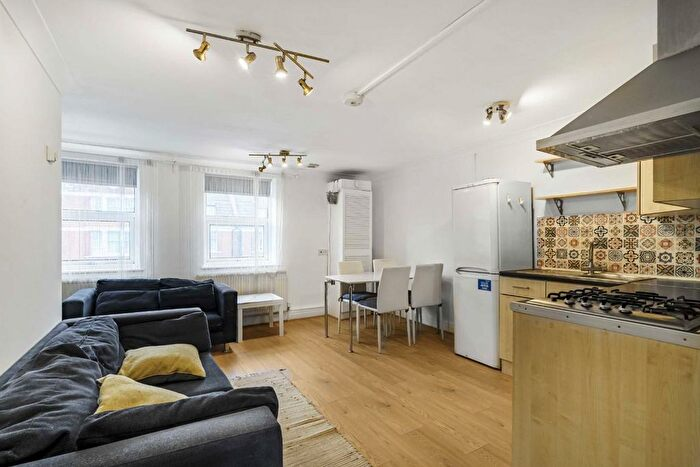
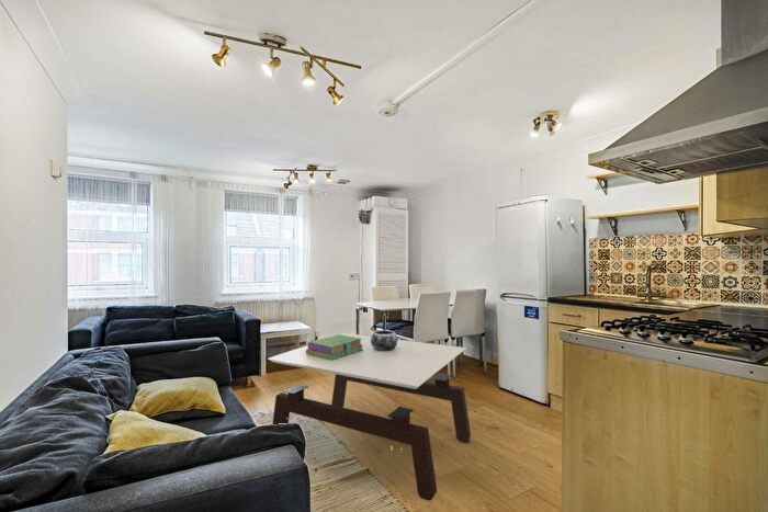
+ coffee table (372, 385)
+ decorative bowl (384, 340)
+ stack of books (335, 345)
